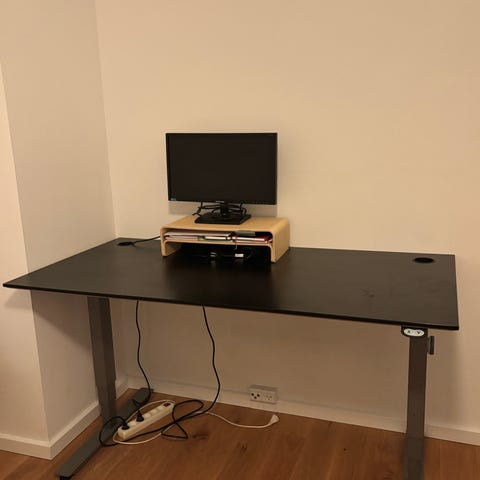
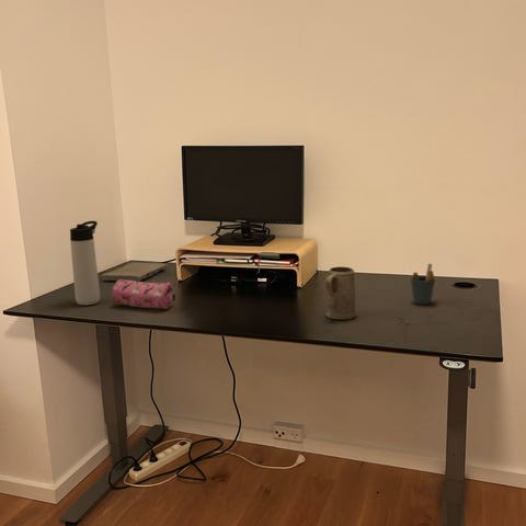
+ mug (341, 293)
+ pen holder (422, 284)
+ thermos bottle (88, 262)
+ pencil case (142, 293)
+ book (135, 271)
